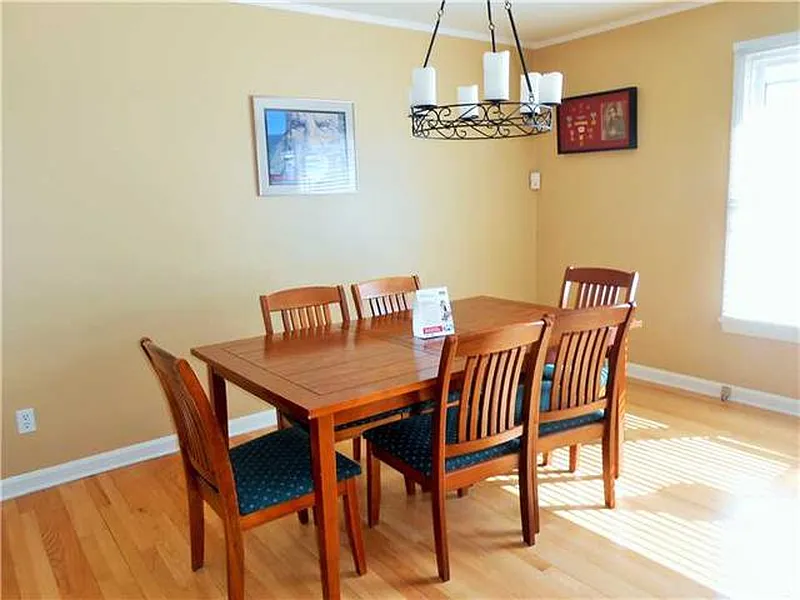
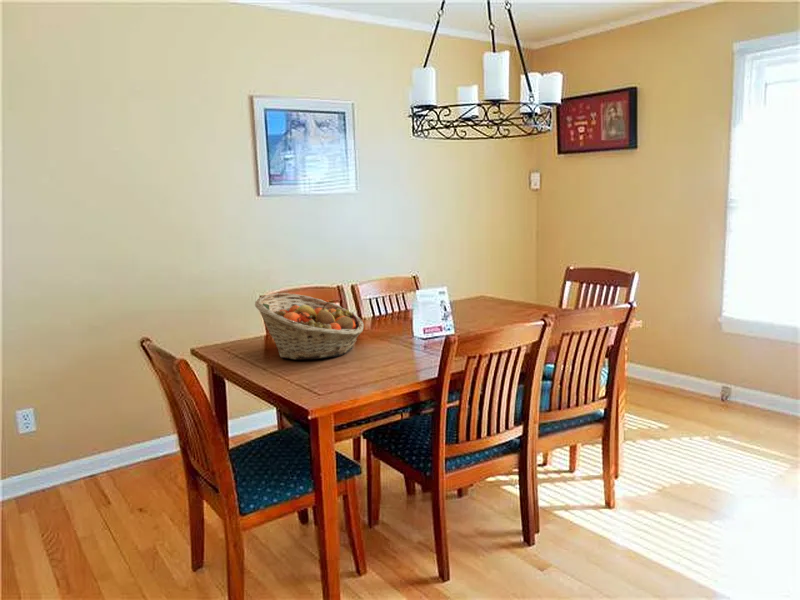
+ fruit basket (311, 322)
